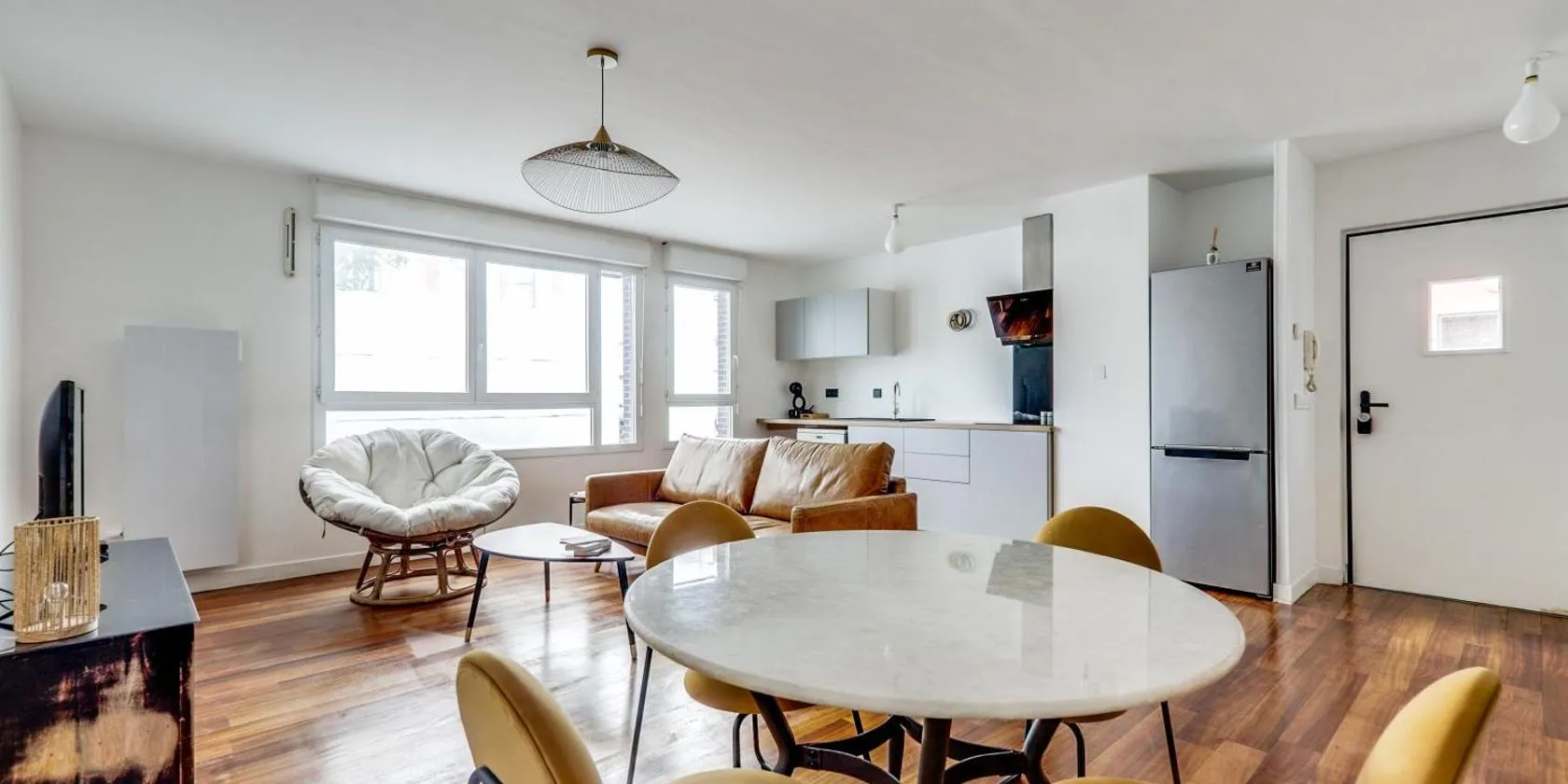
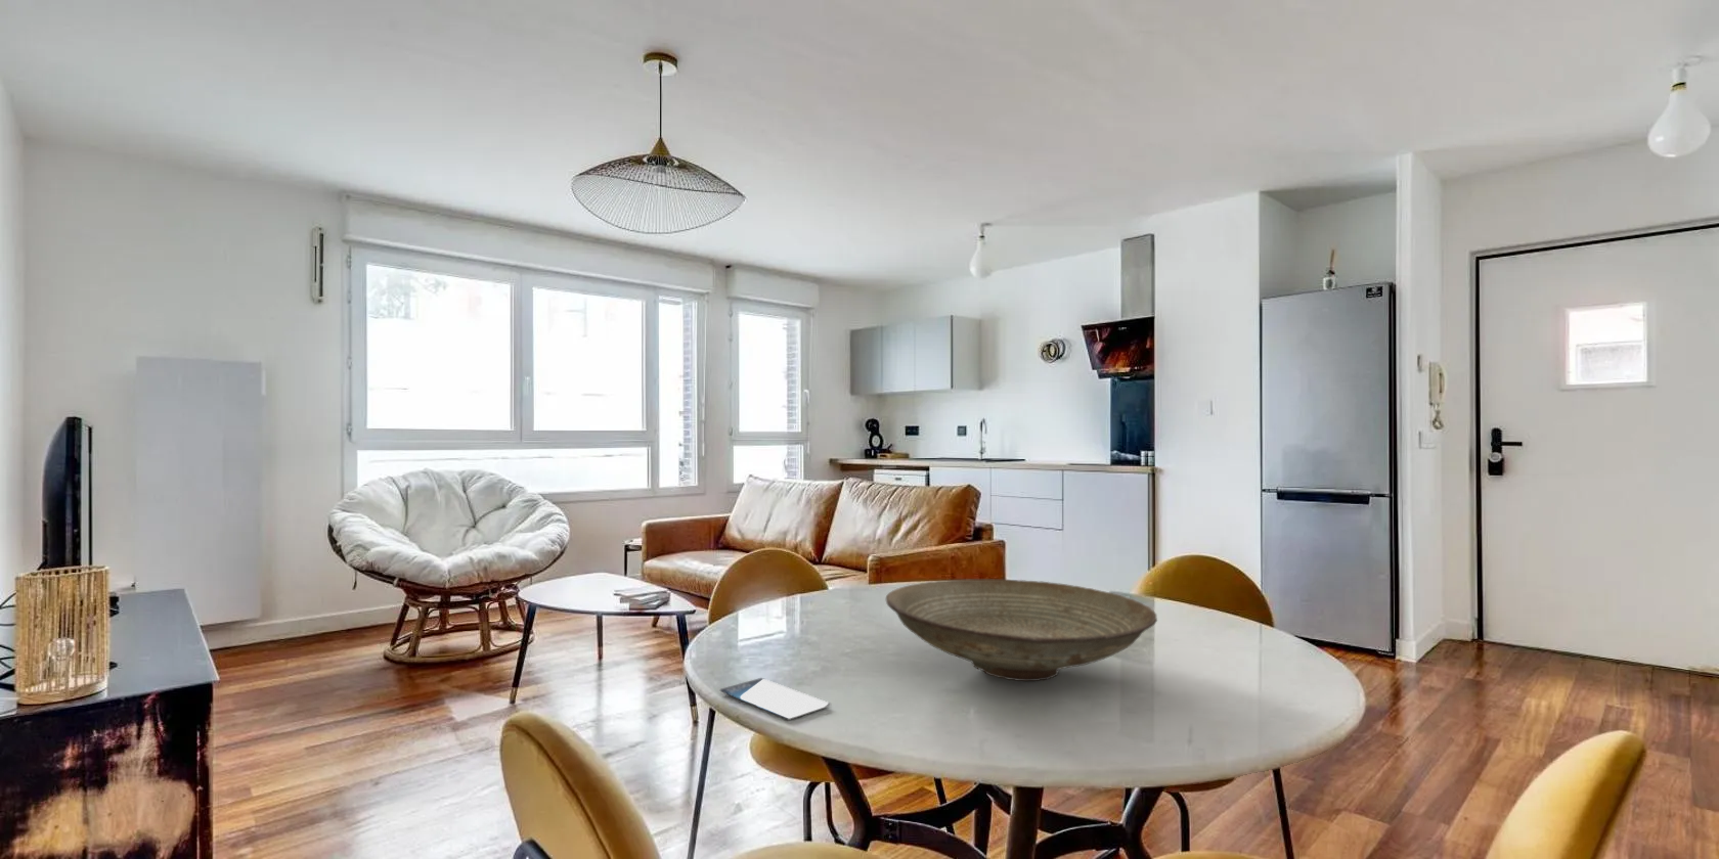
+ decorative bowl (1016, 633)
+ smartphone (774, 698)
